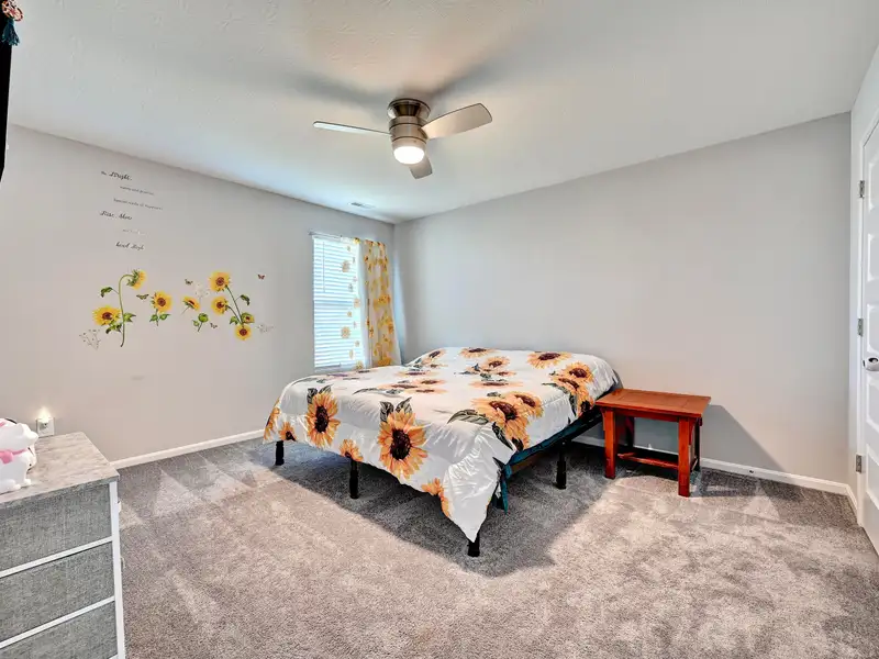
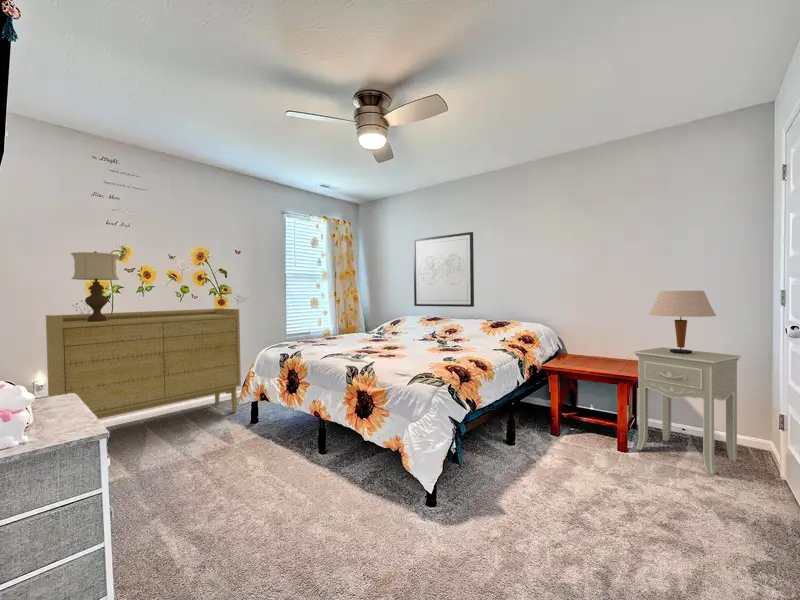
+ sideboard (154, 368)
+ nightstand (684, 397)
+ table lamp (681, 321)
+ table lamp (96, 286)
+ wall art (442, 271)
